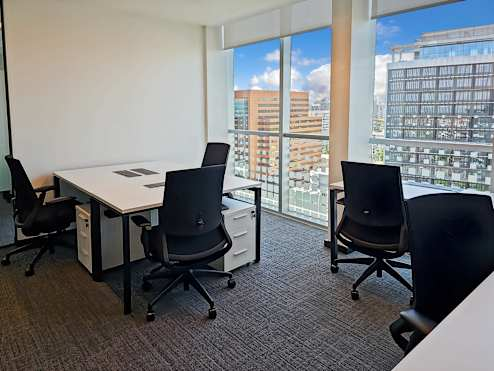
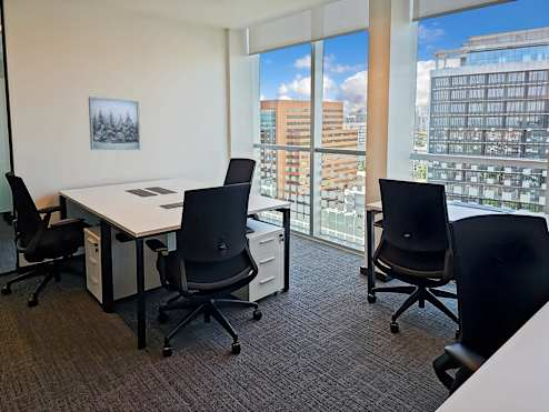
+ wall art (114, 124)
